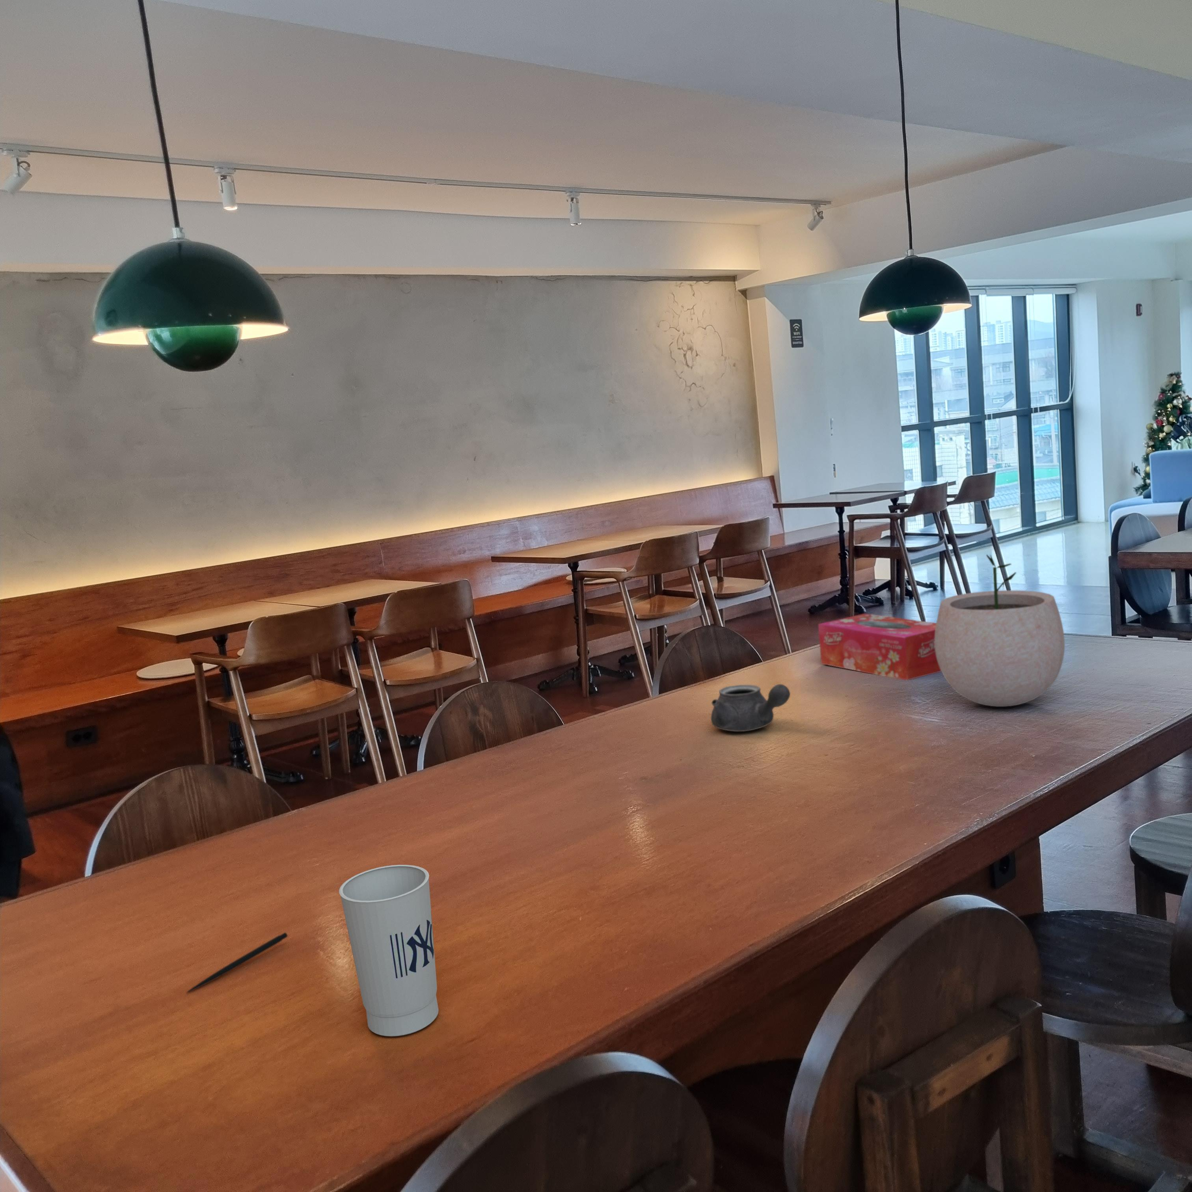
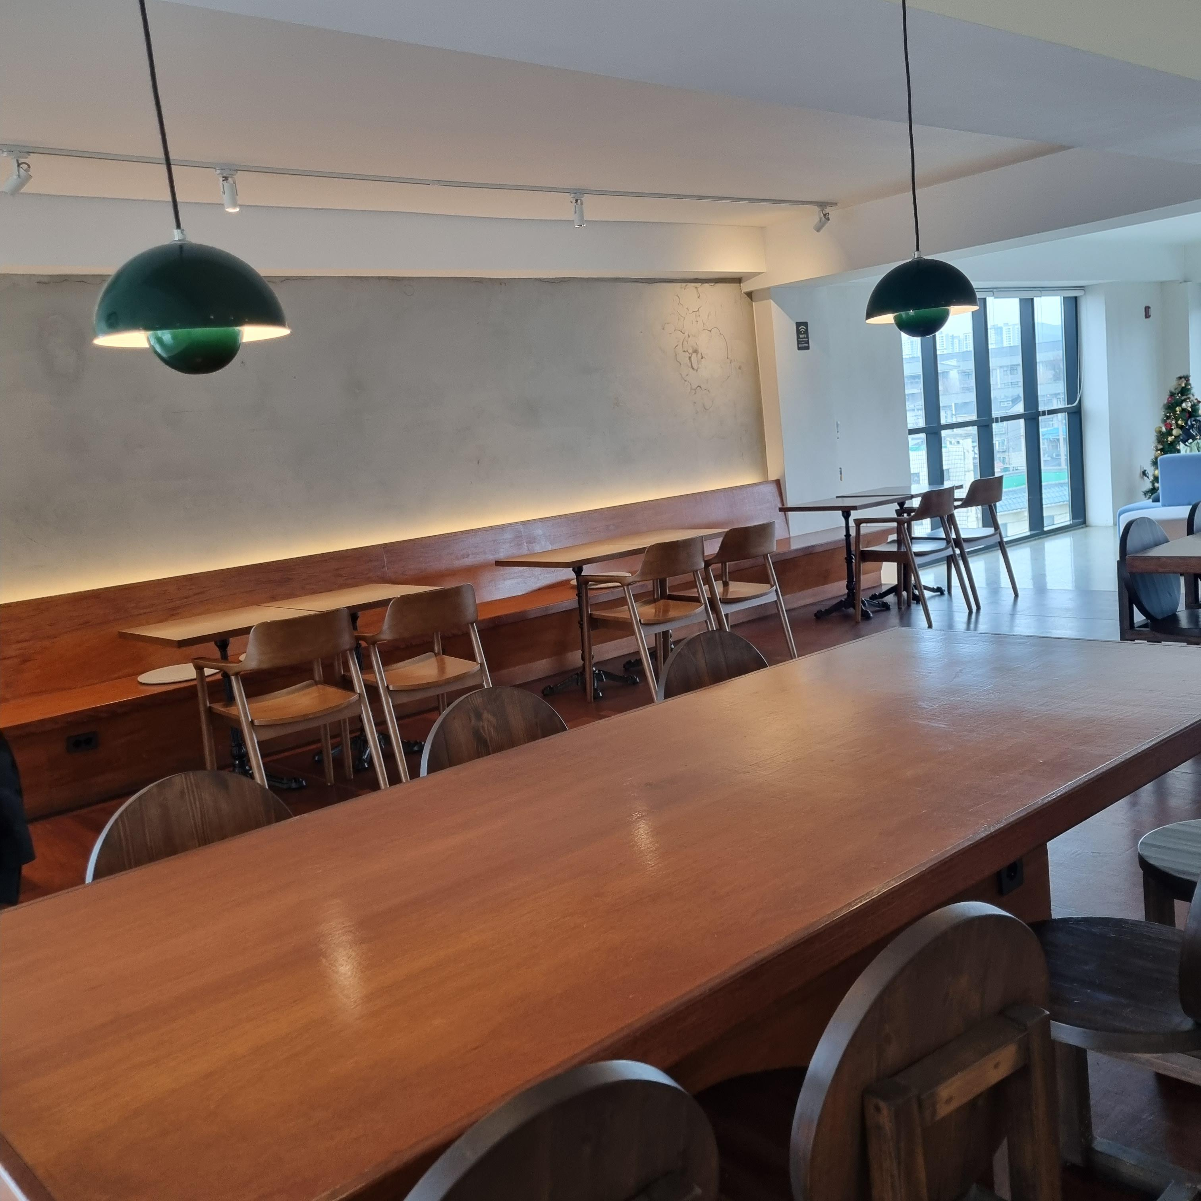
- cup (394, 951)
- teapot (750, 705)
- tissue box (884, 645)
- pen (238, 962)
- plant pot (998, 629)
